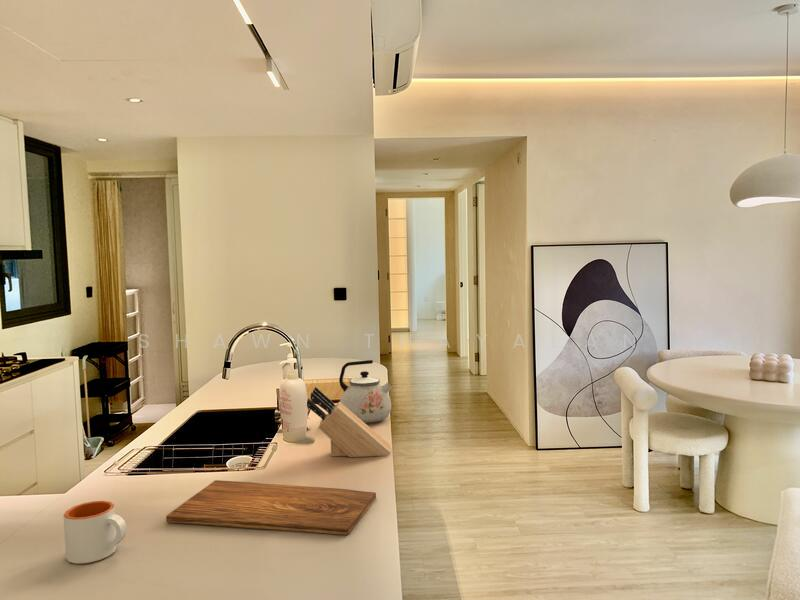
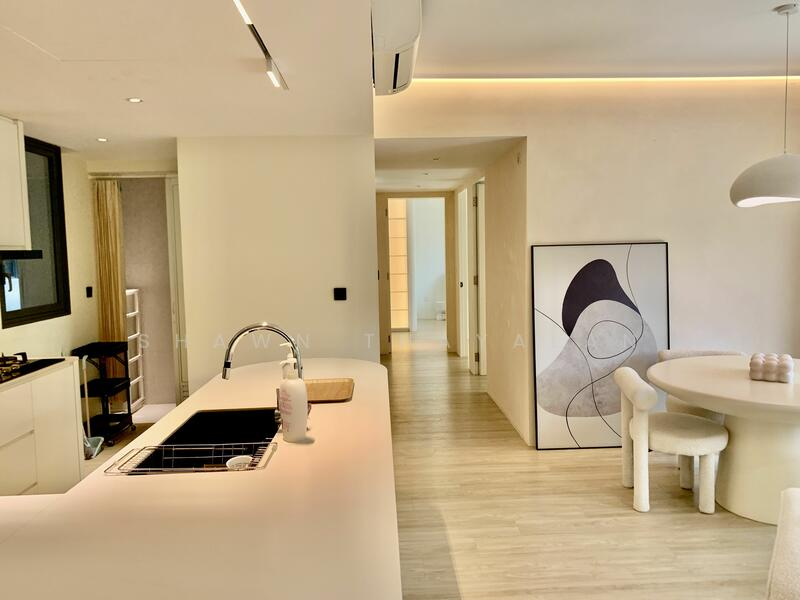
- mug (97, 531)
- knife block (348, 420)
- kettle (365, 389)
- cutting board (275, 505)
